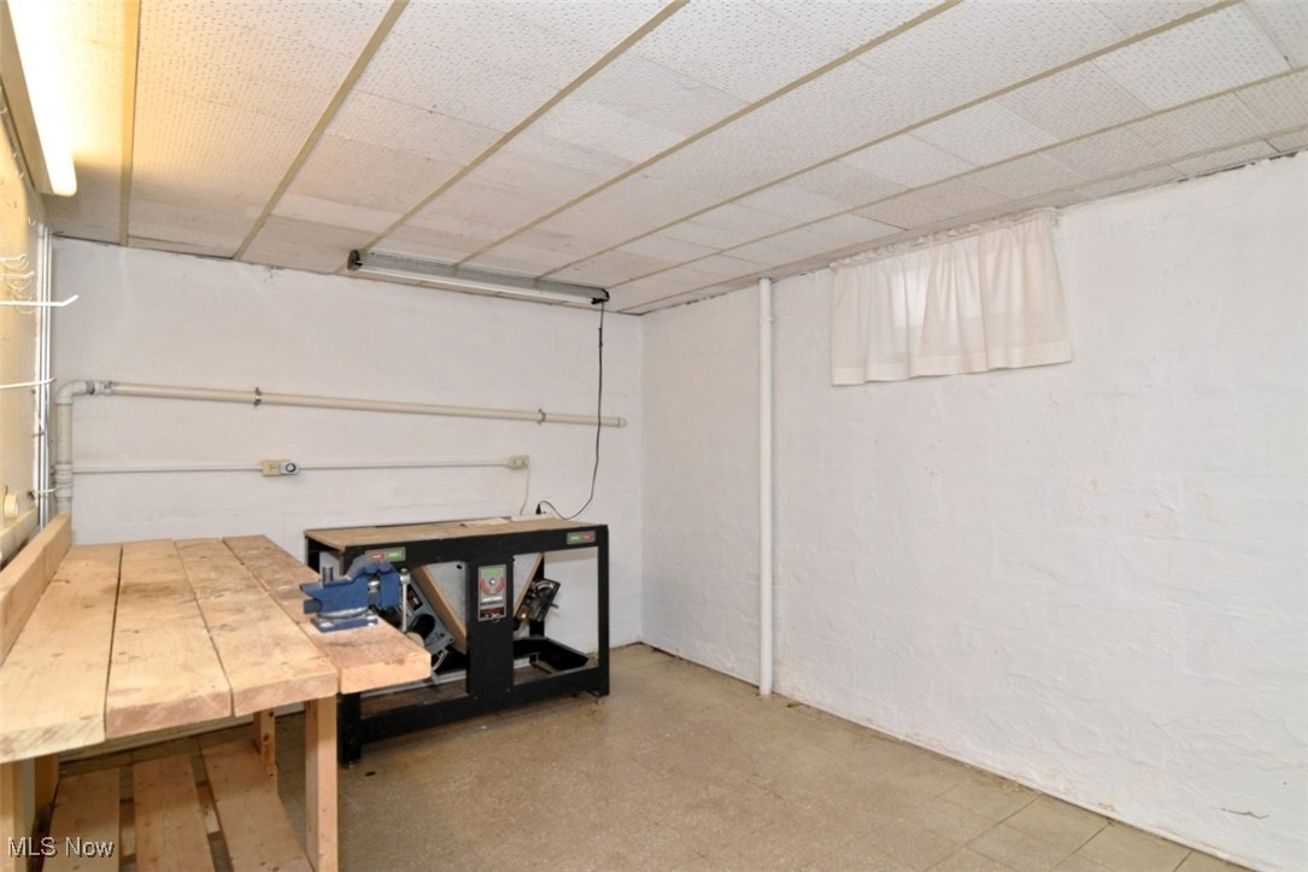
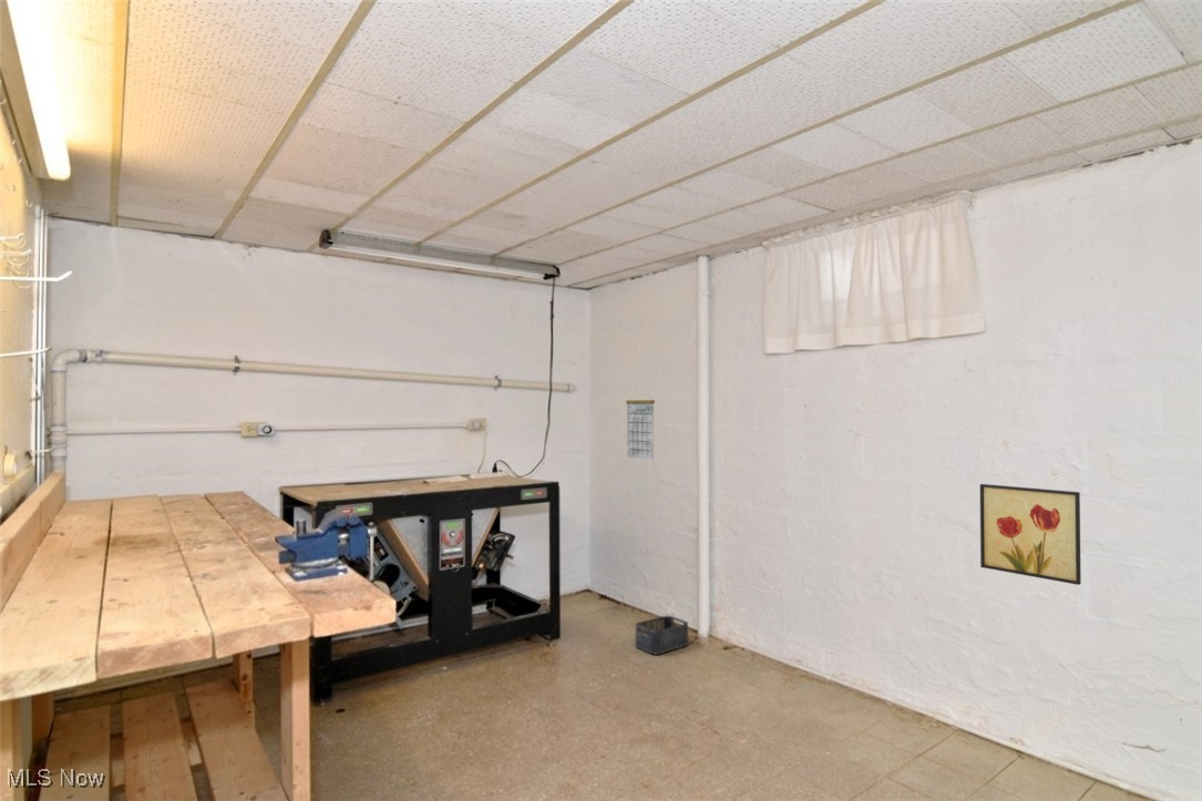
+ calendar (639, 422)
+ wall art (1028, 531)
+ storage bin (661, 634)
